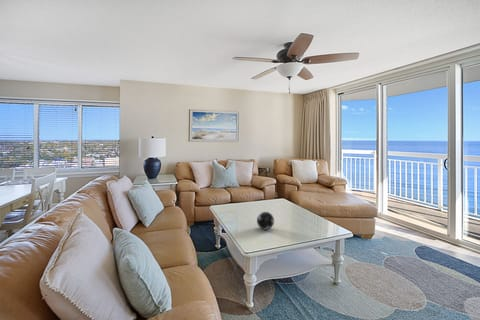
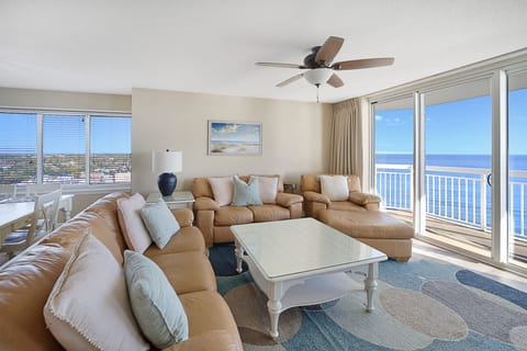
- decorative orb (265, 220)
